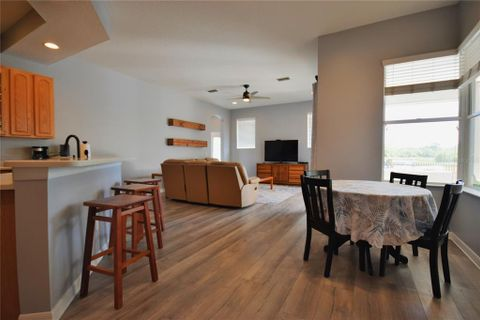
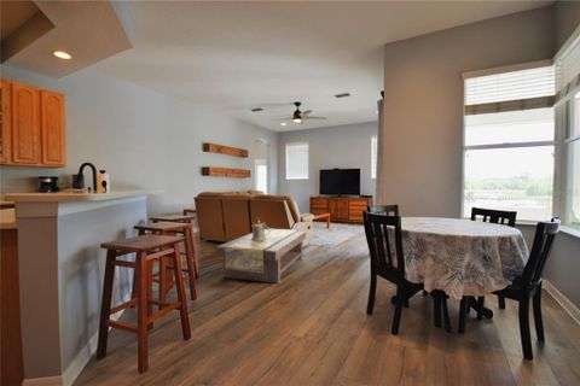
+ beer mug (260, 228)
+ coffee table (267, 251)
